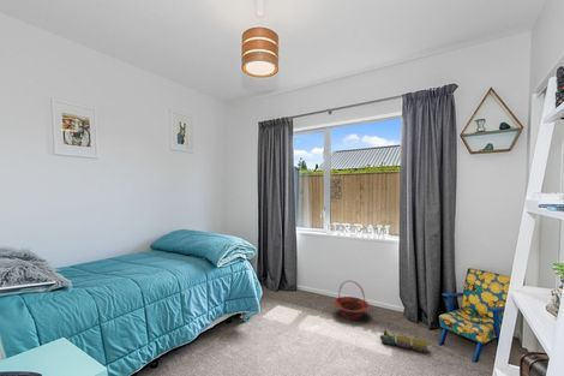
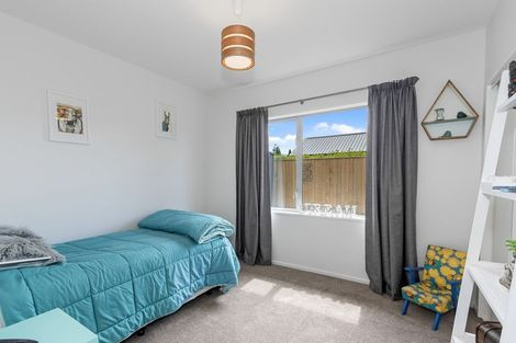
- basket (350, 298)
- toy train (402, 340)
